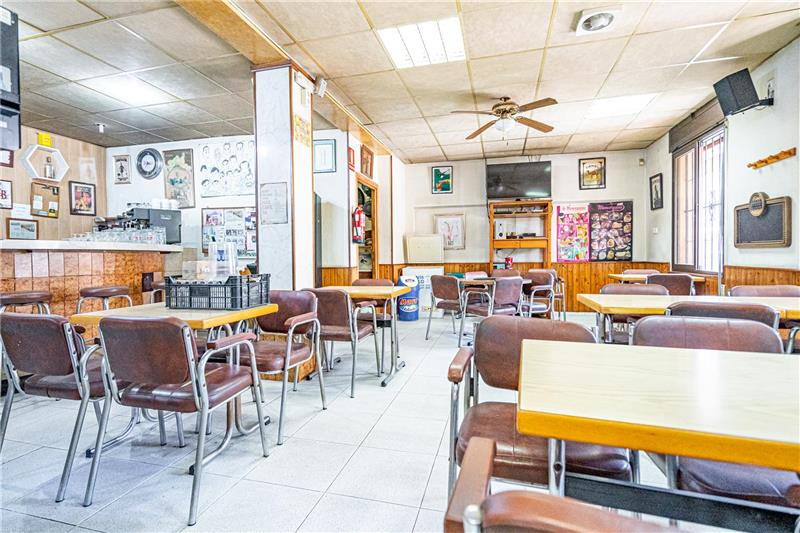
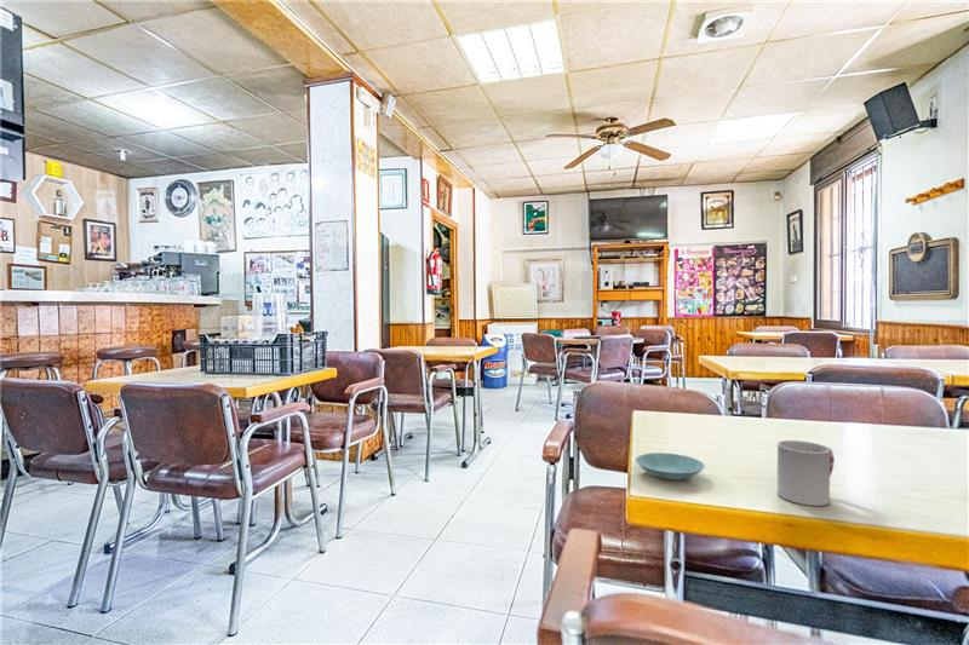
+ cup (809, 470)
+ saucer (669, 467)
